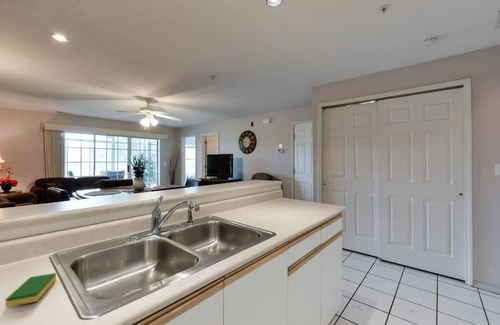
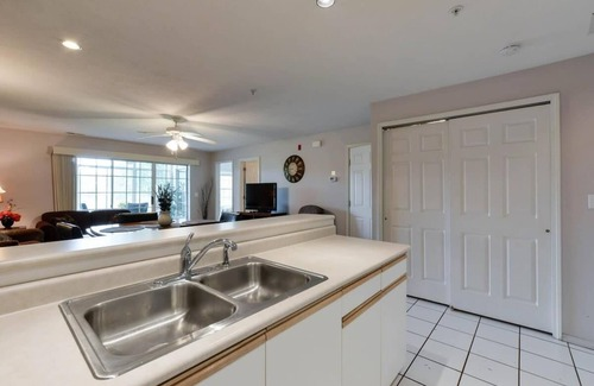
- dish sponge (33, 288)
